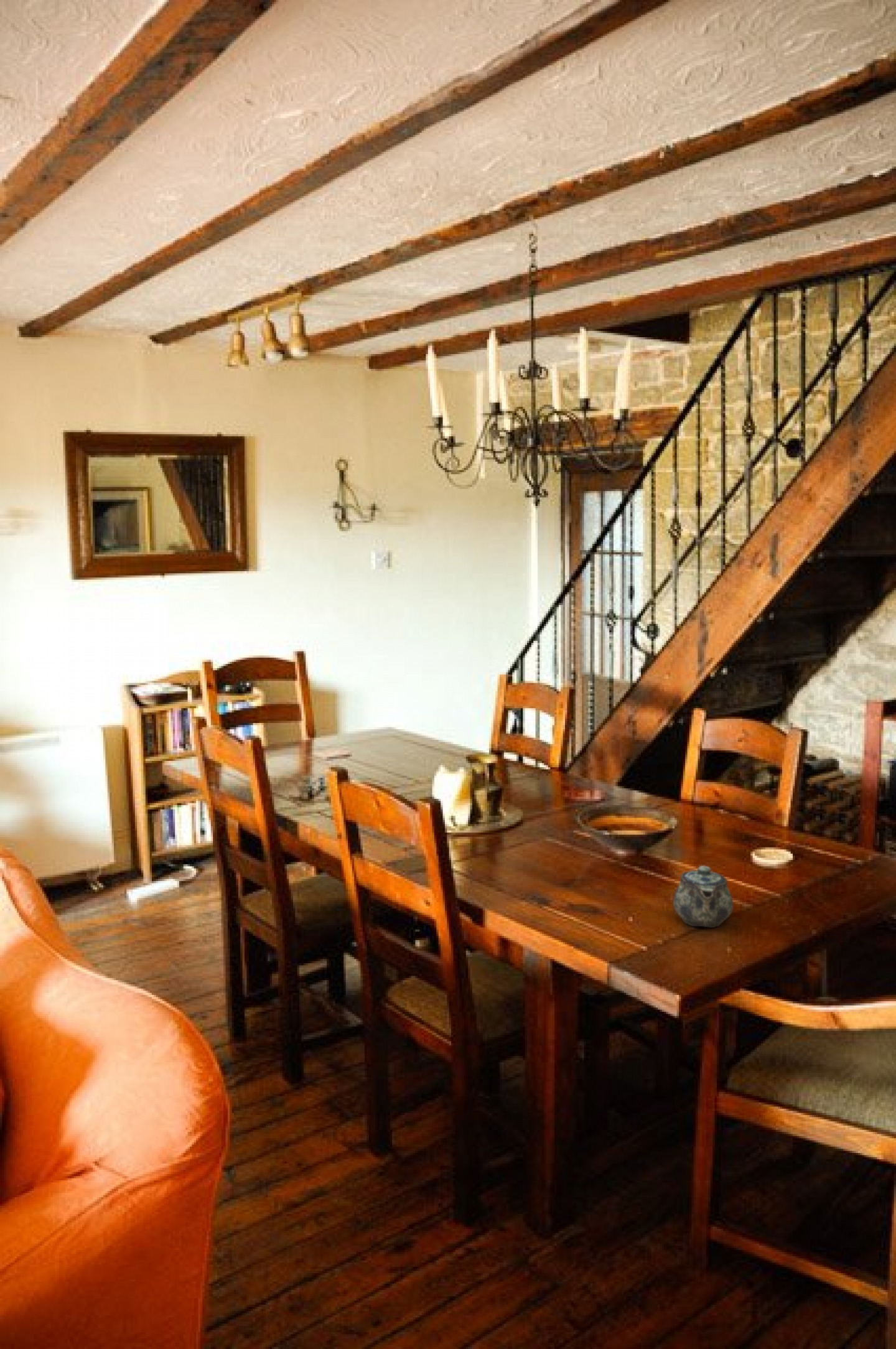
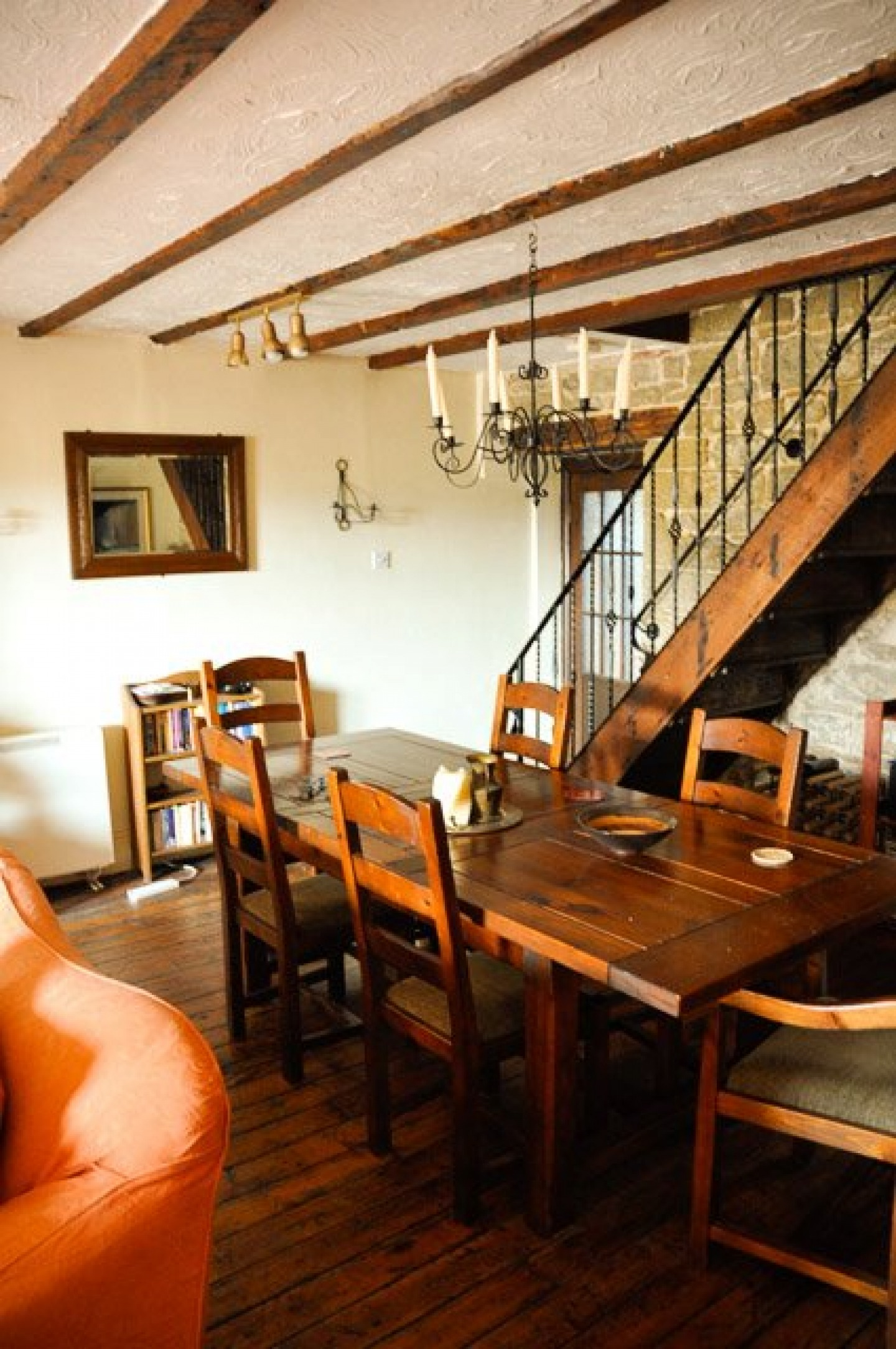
- chinaware (704, 893)
